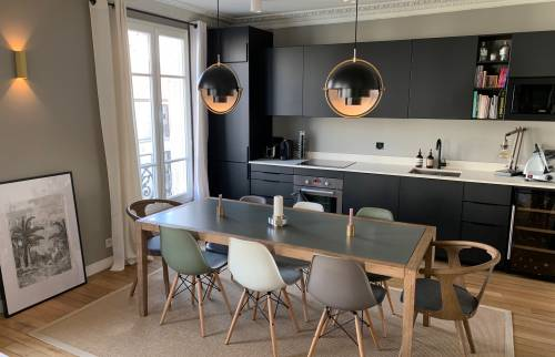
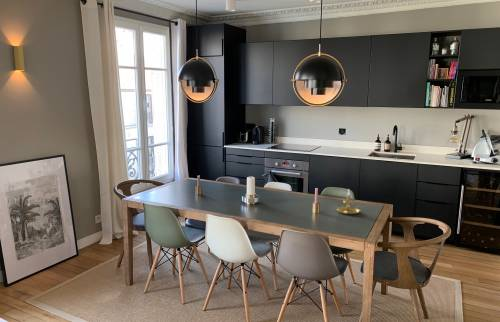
+ candle holder (350, 200)
